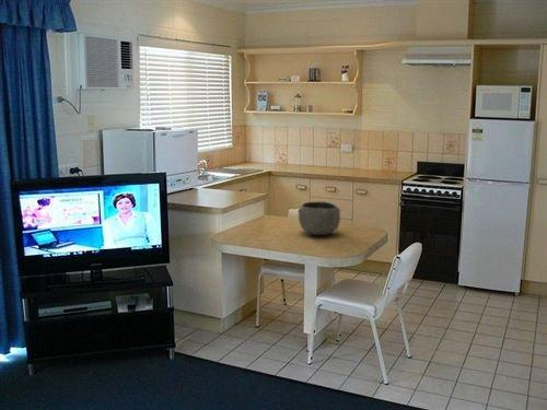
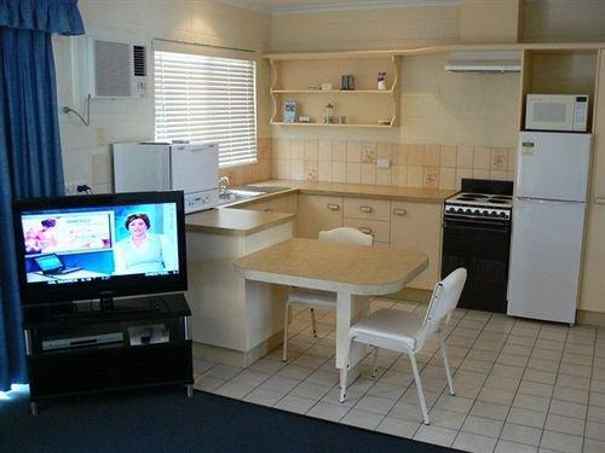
- bowl (318, 219)
